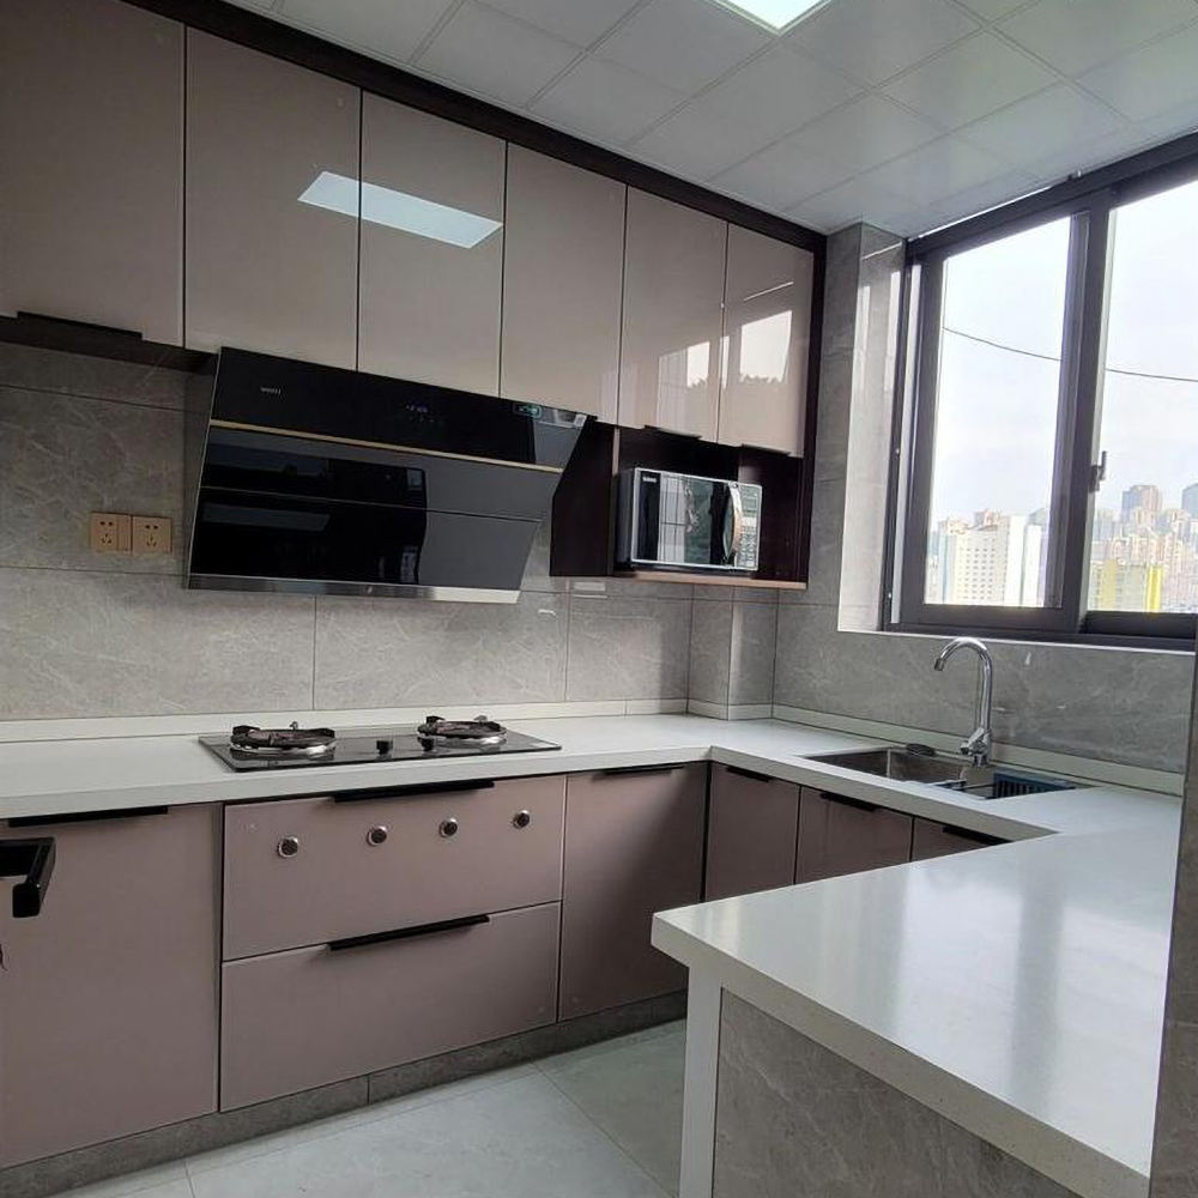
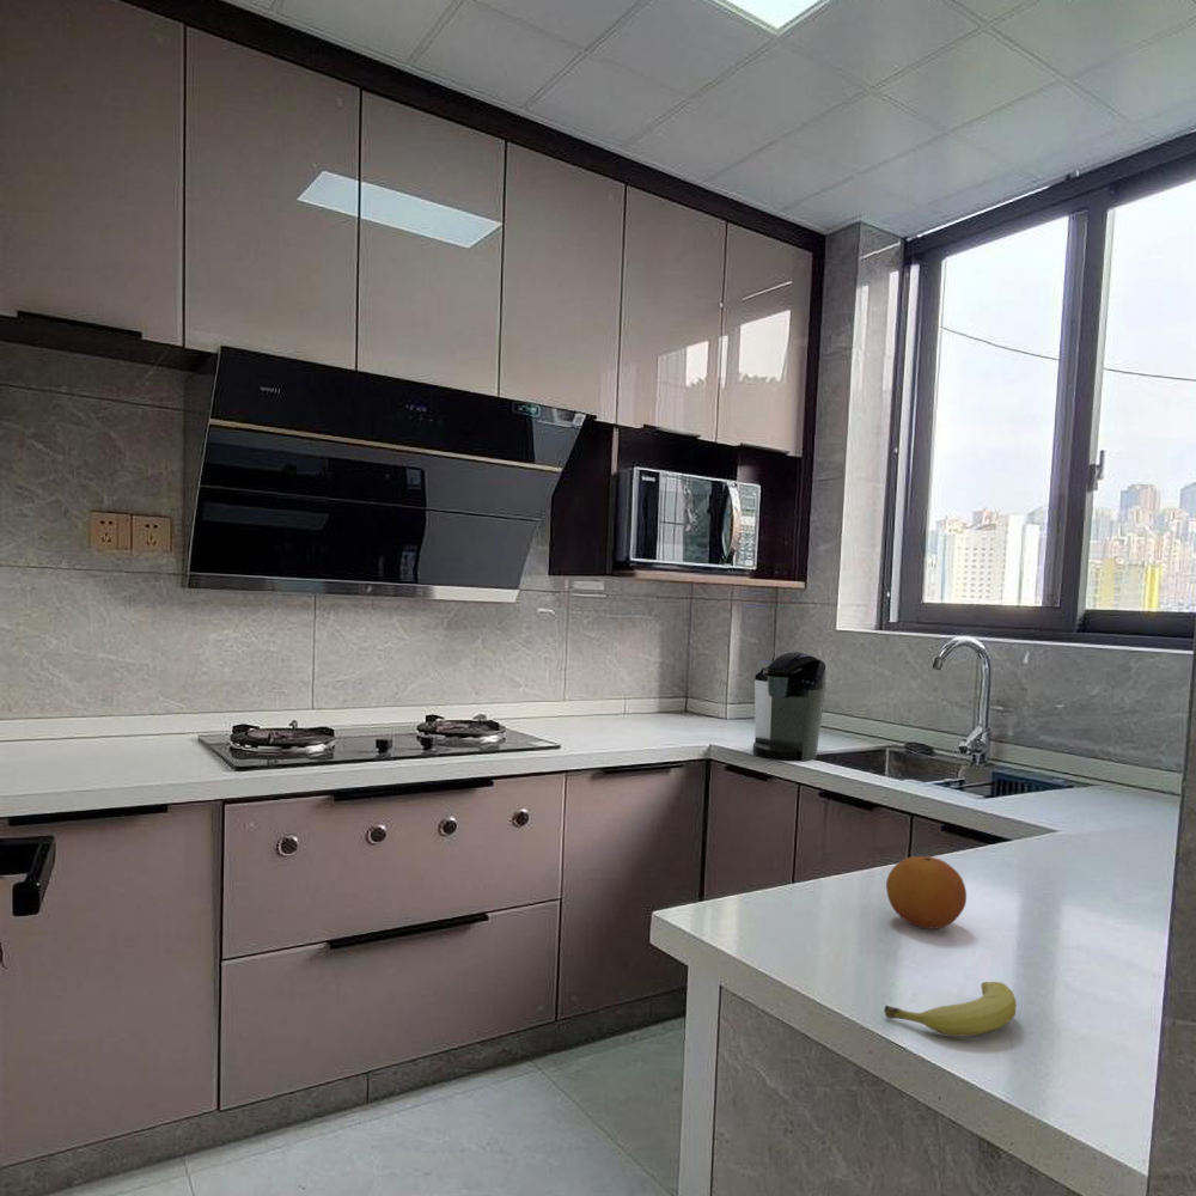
+ coffee maker (774, 700)
+ fruit (926, 890)
+ fruit (963, 1005)
